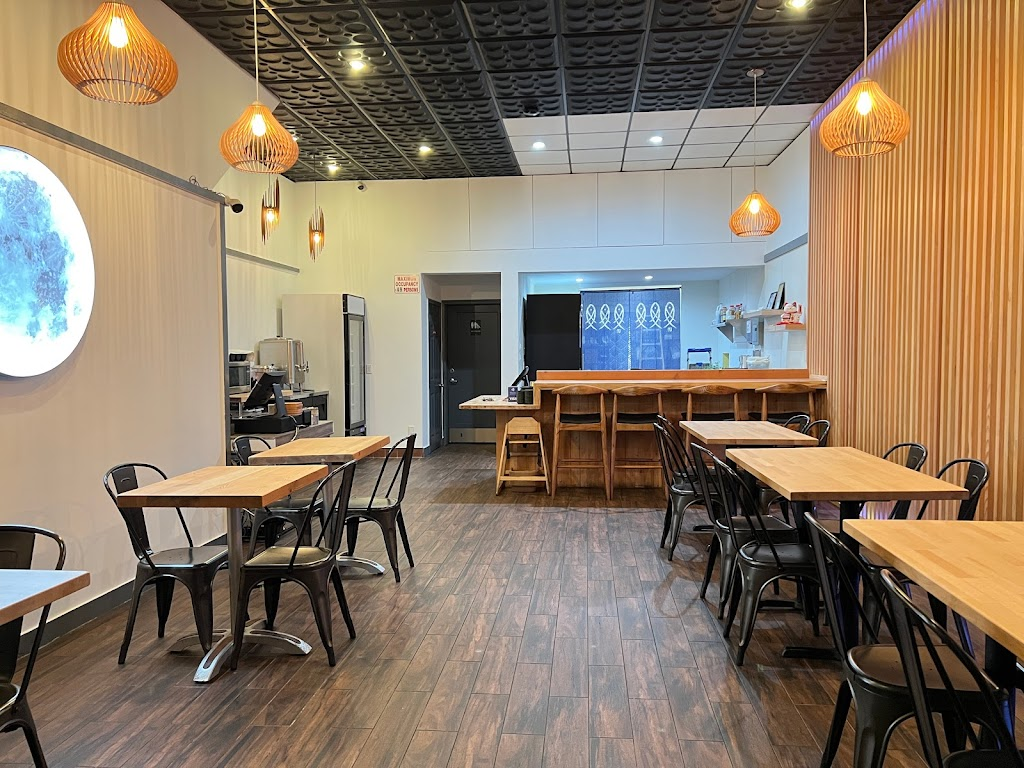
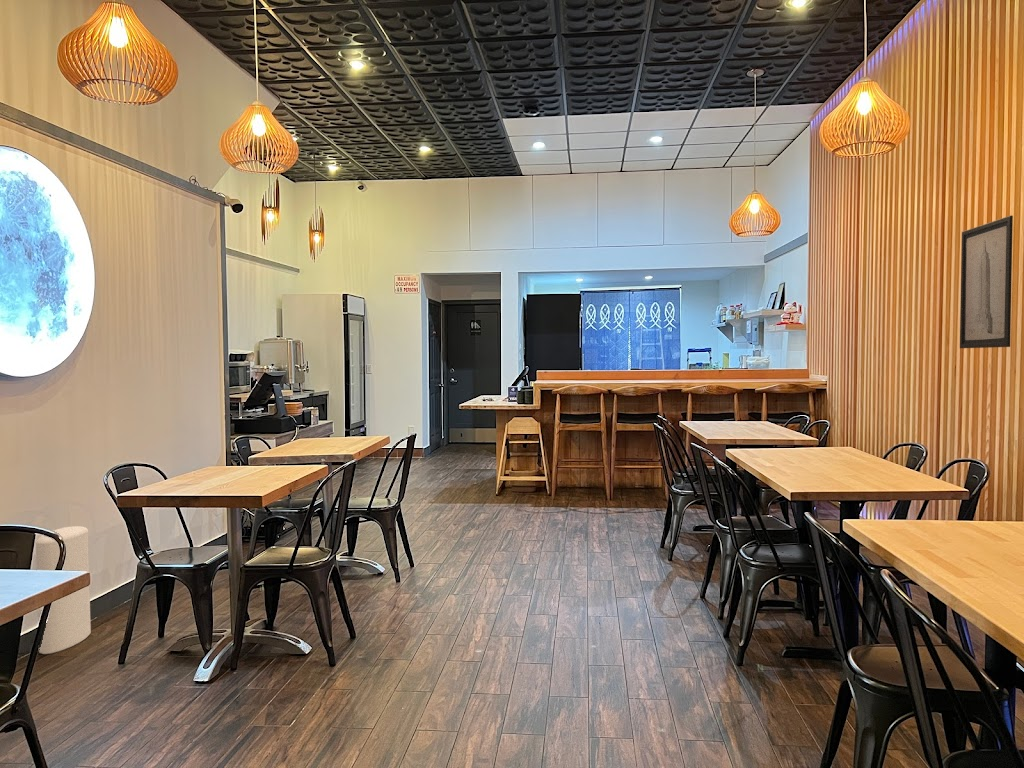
+ trash can (68, 596)
+ wall art (984, 286)
